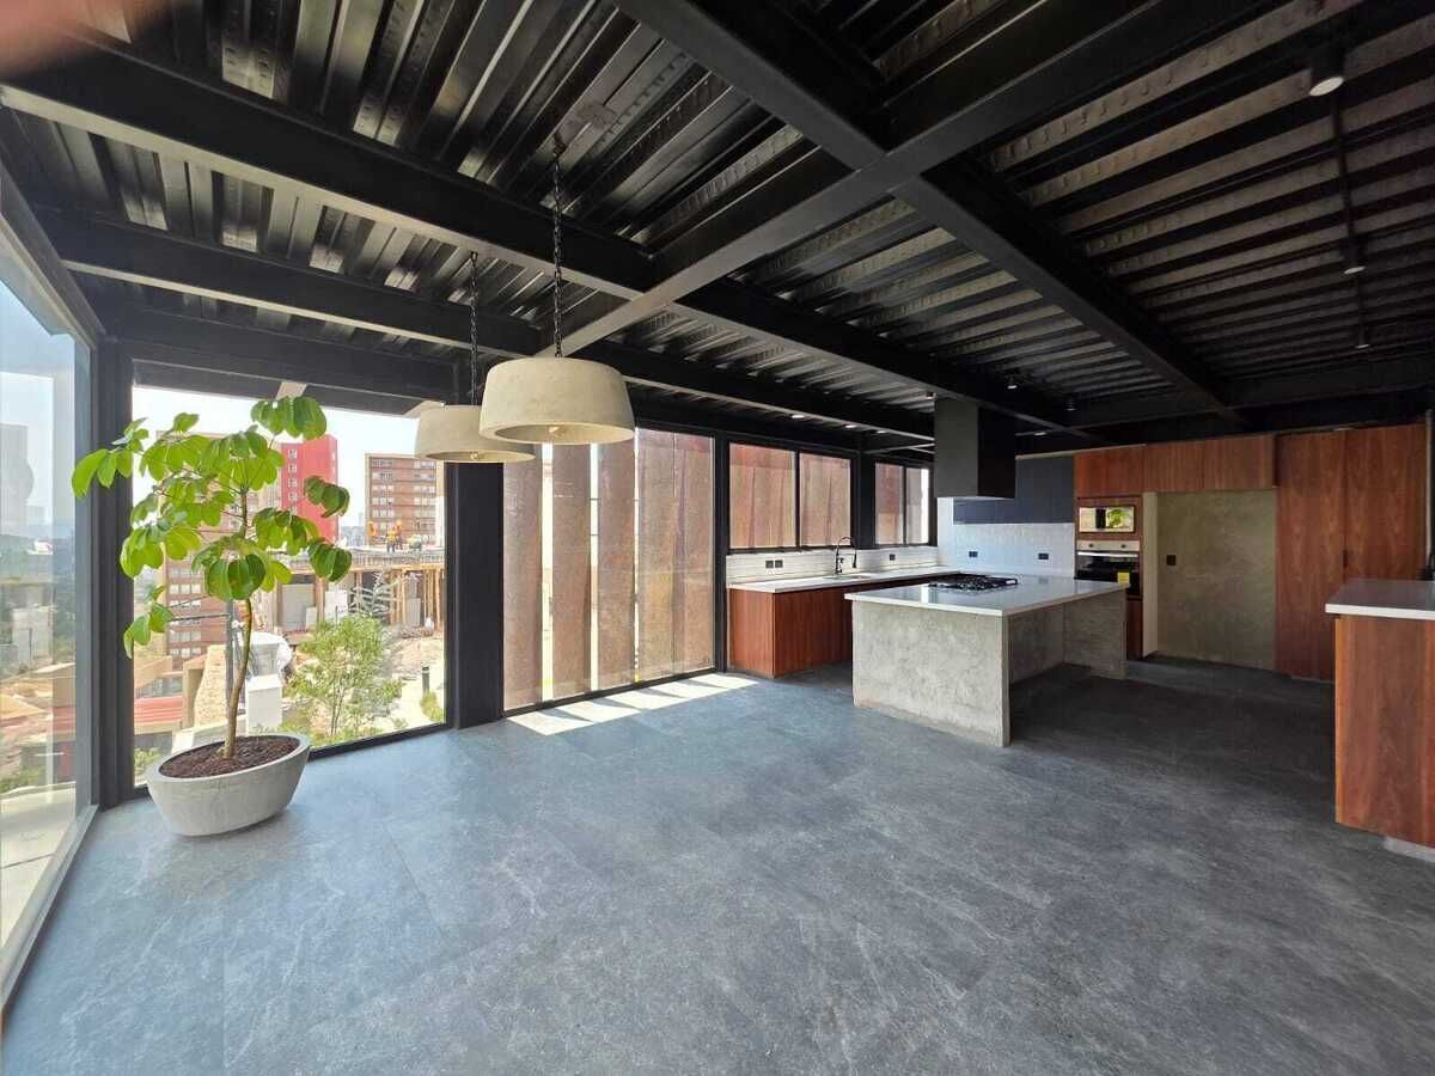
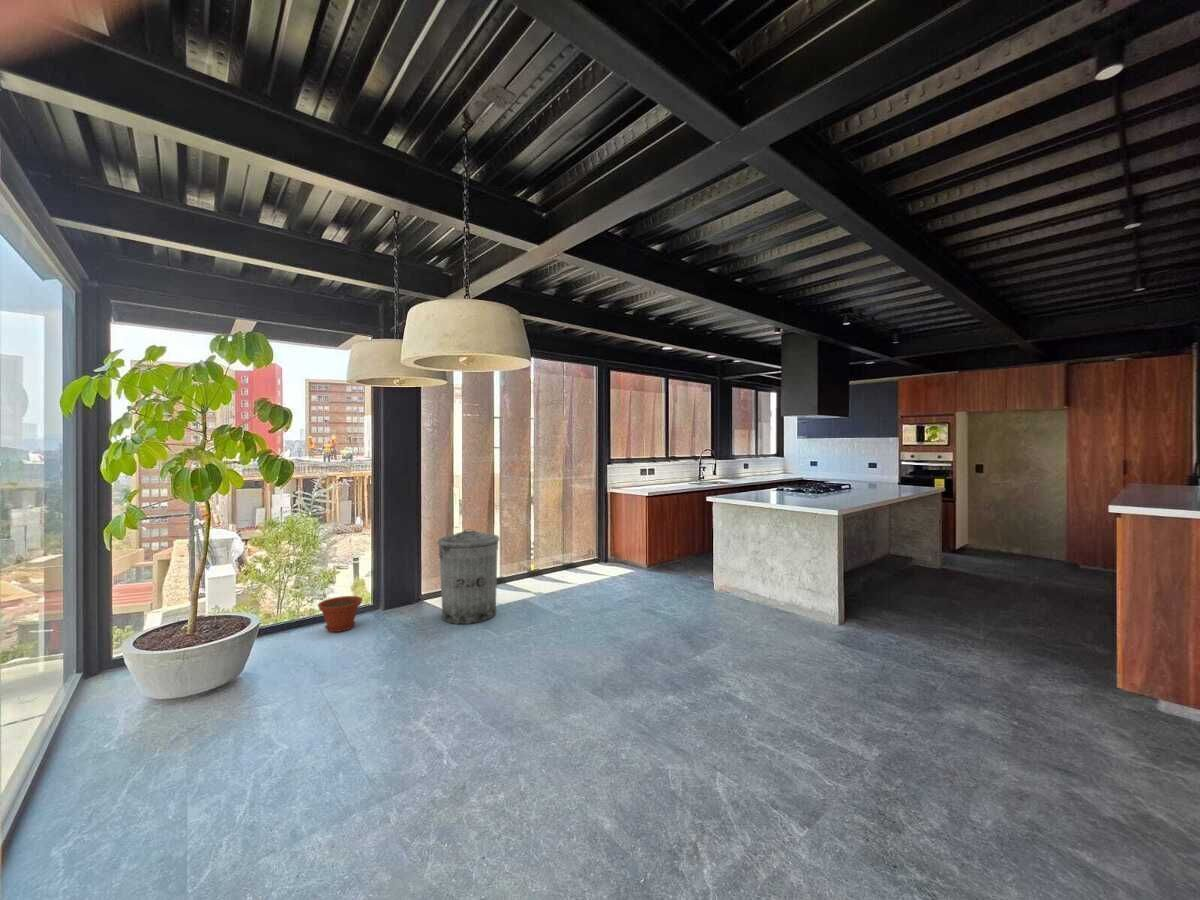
+ plant pot (340, 615)
+ trash can (469, 571)
